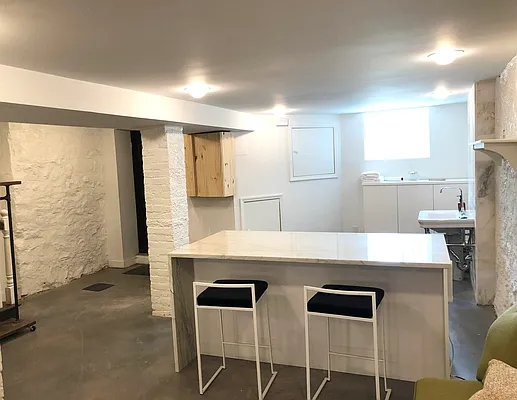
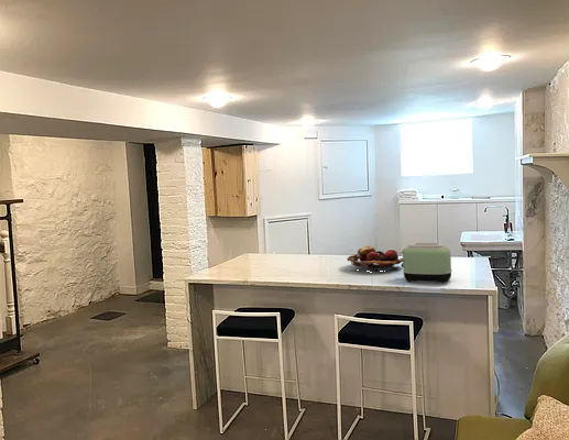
+ fruit basket (374, 257)
+ toaster (424, 262)
